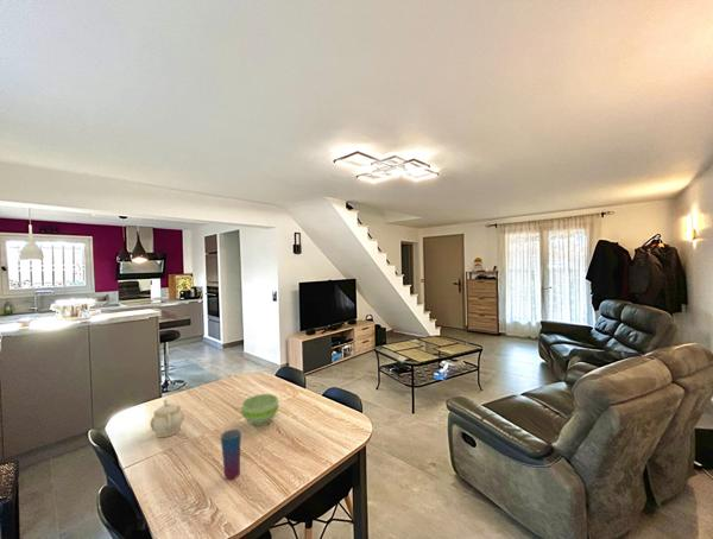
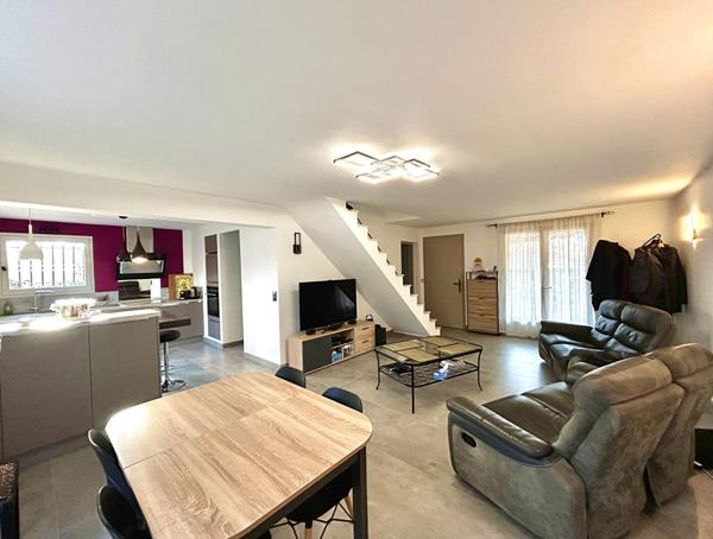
- bowl (260, 411)
- teapot (168, 418)
- cup (231, 454)
